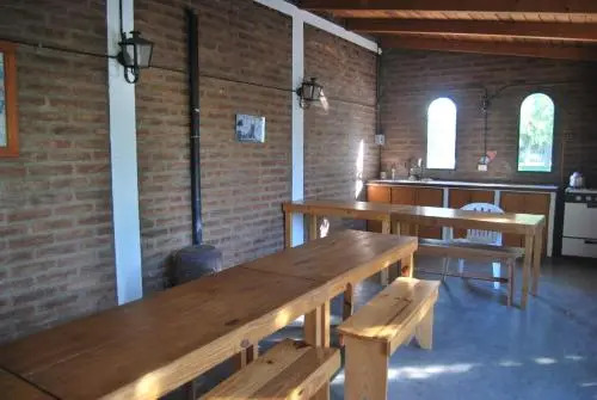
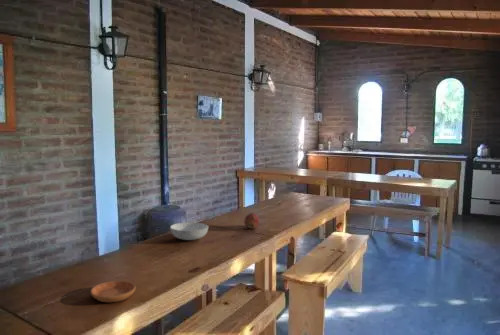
+ saucer (113, 292)
+ fruit (252, 220)
+ serving bowl (189, 232)
